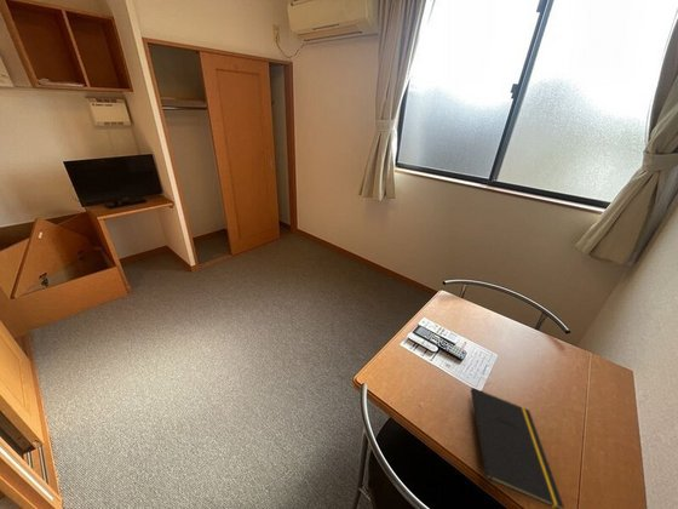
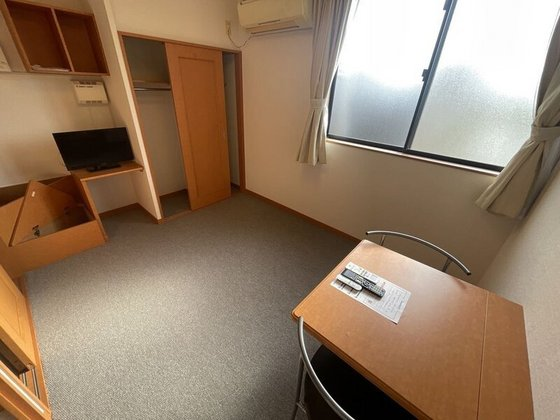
- notepad (510, 439)
